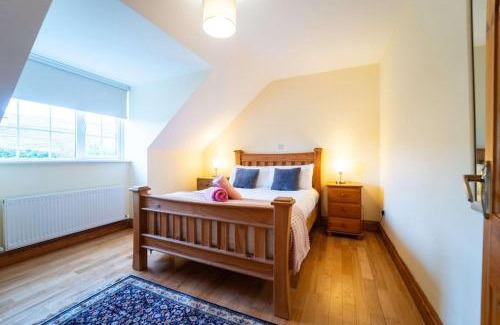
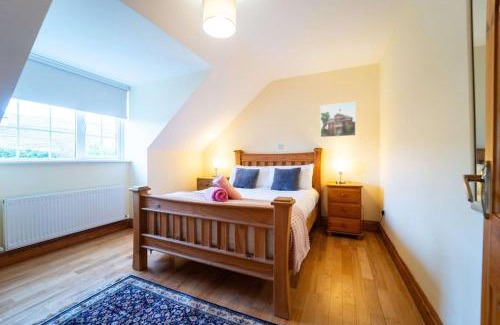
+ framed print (337, 120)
